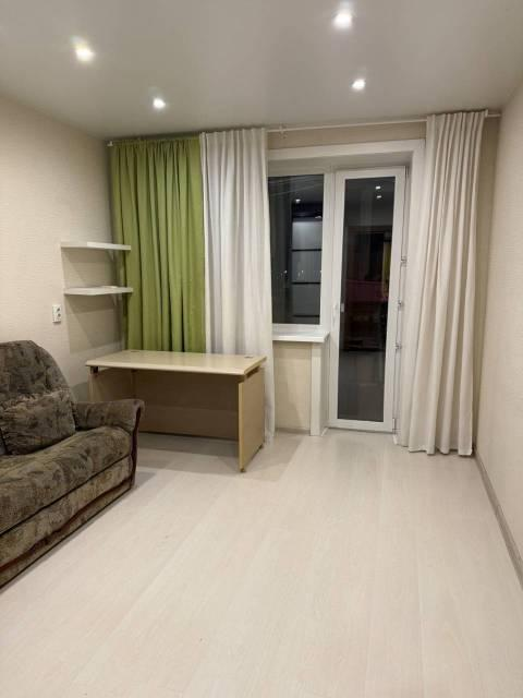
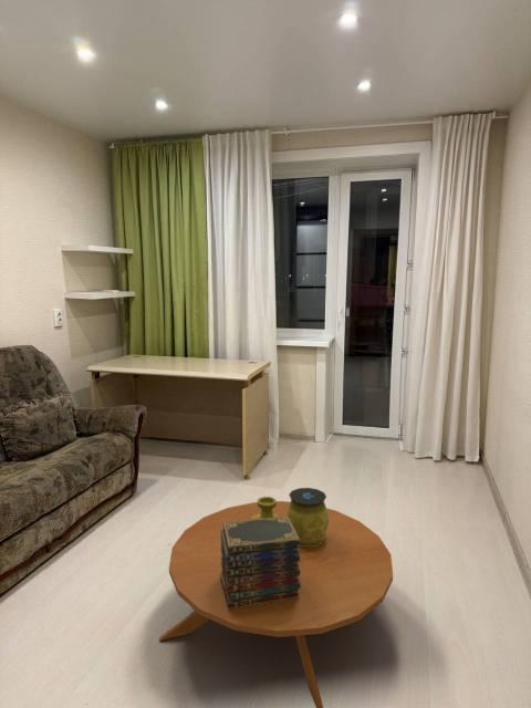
+ book stack (259, 558)
+ decorative vase (290, 518)
+ coffee table (282, 600)
